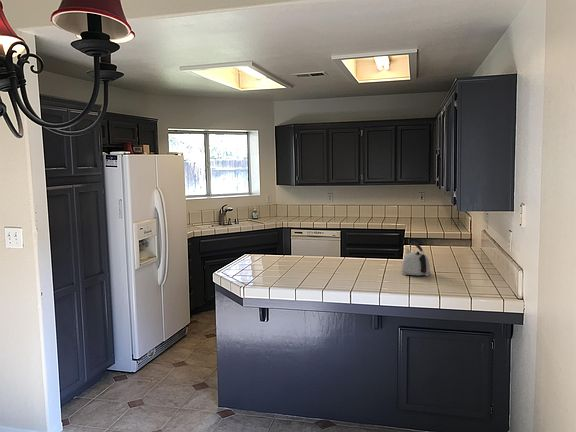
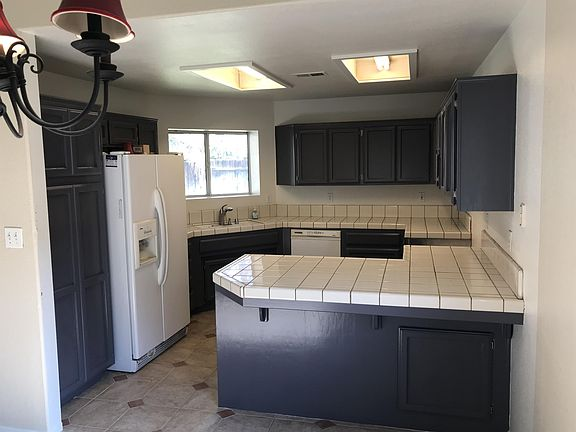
- kettle (415, 257)
